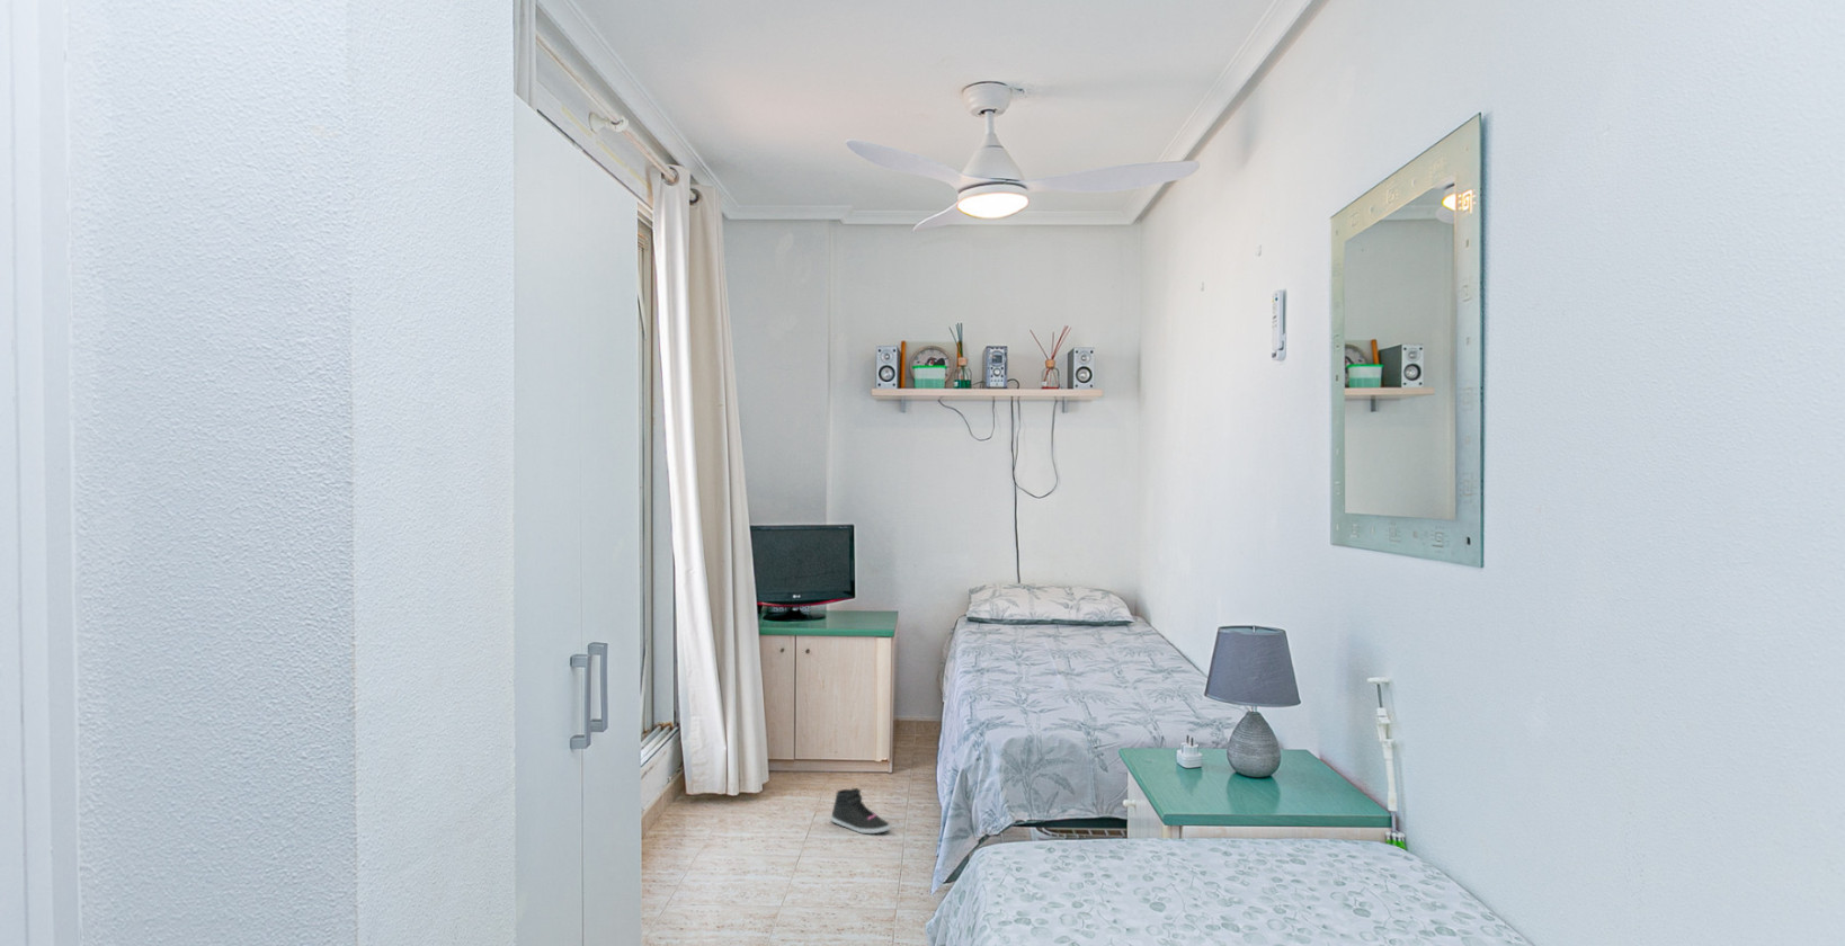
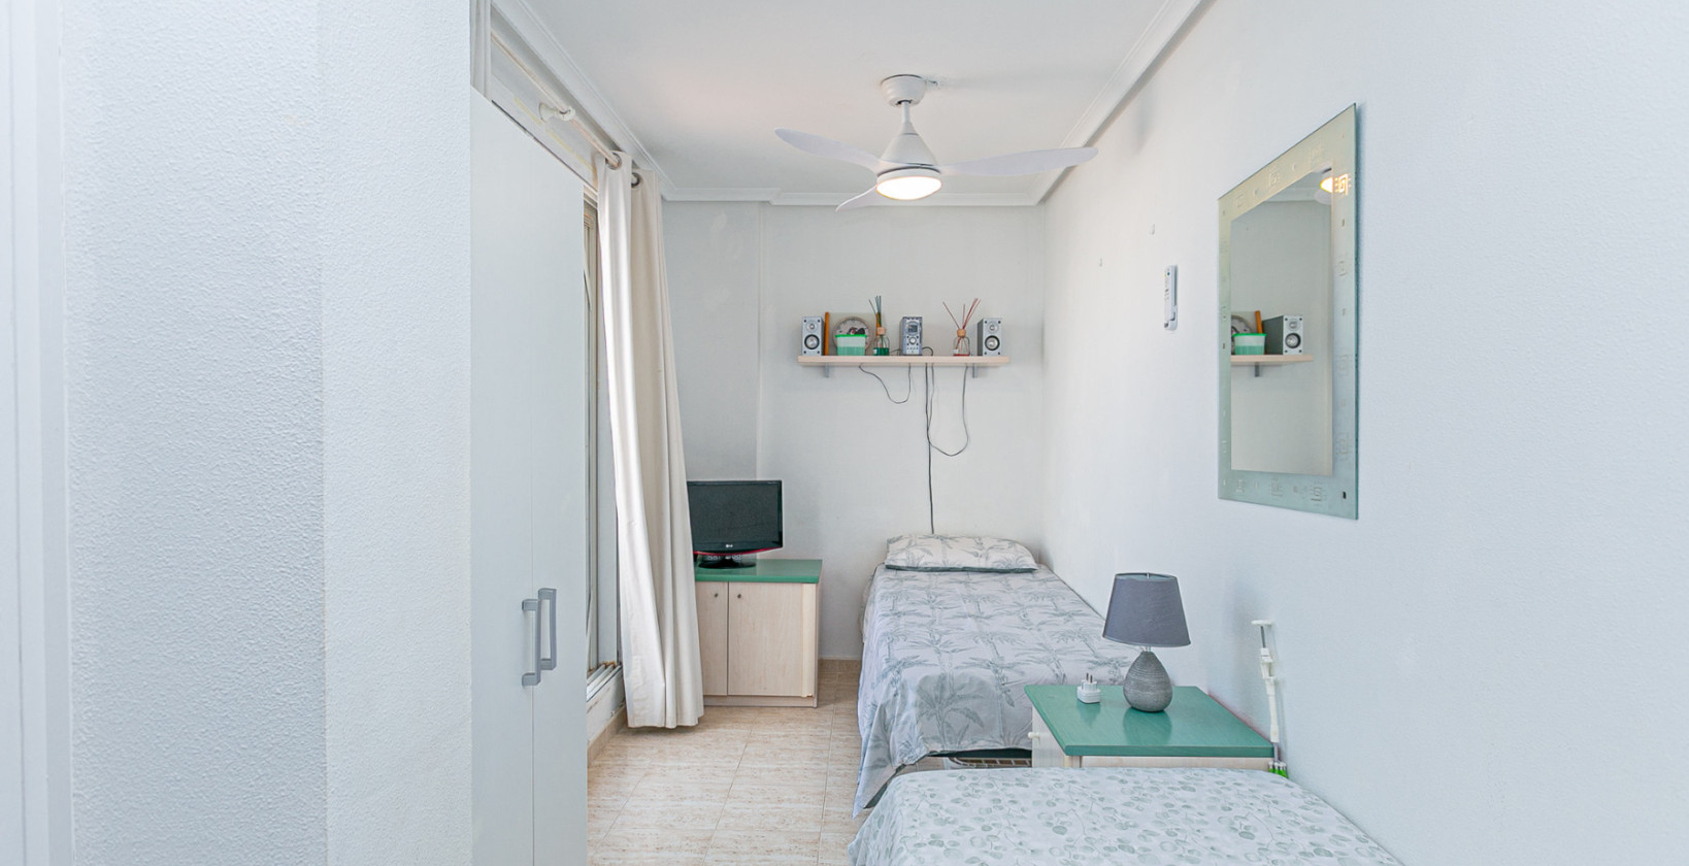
- sneaker (859, 808)
